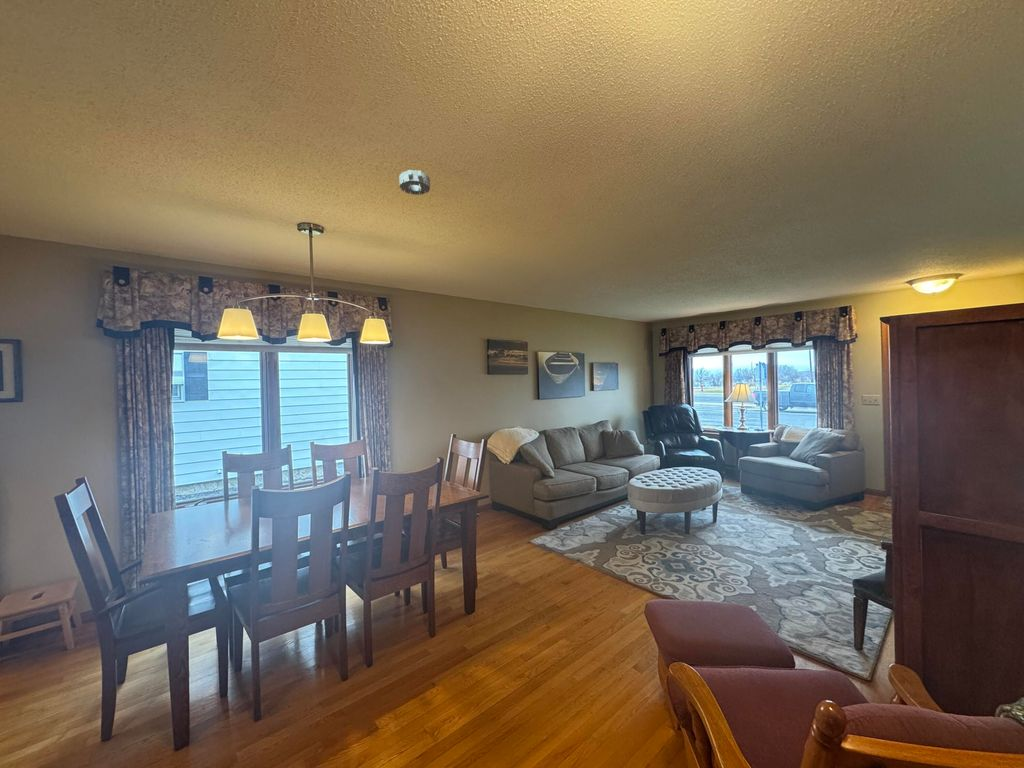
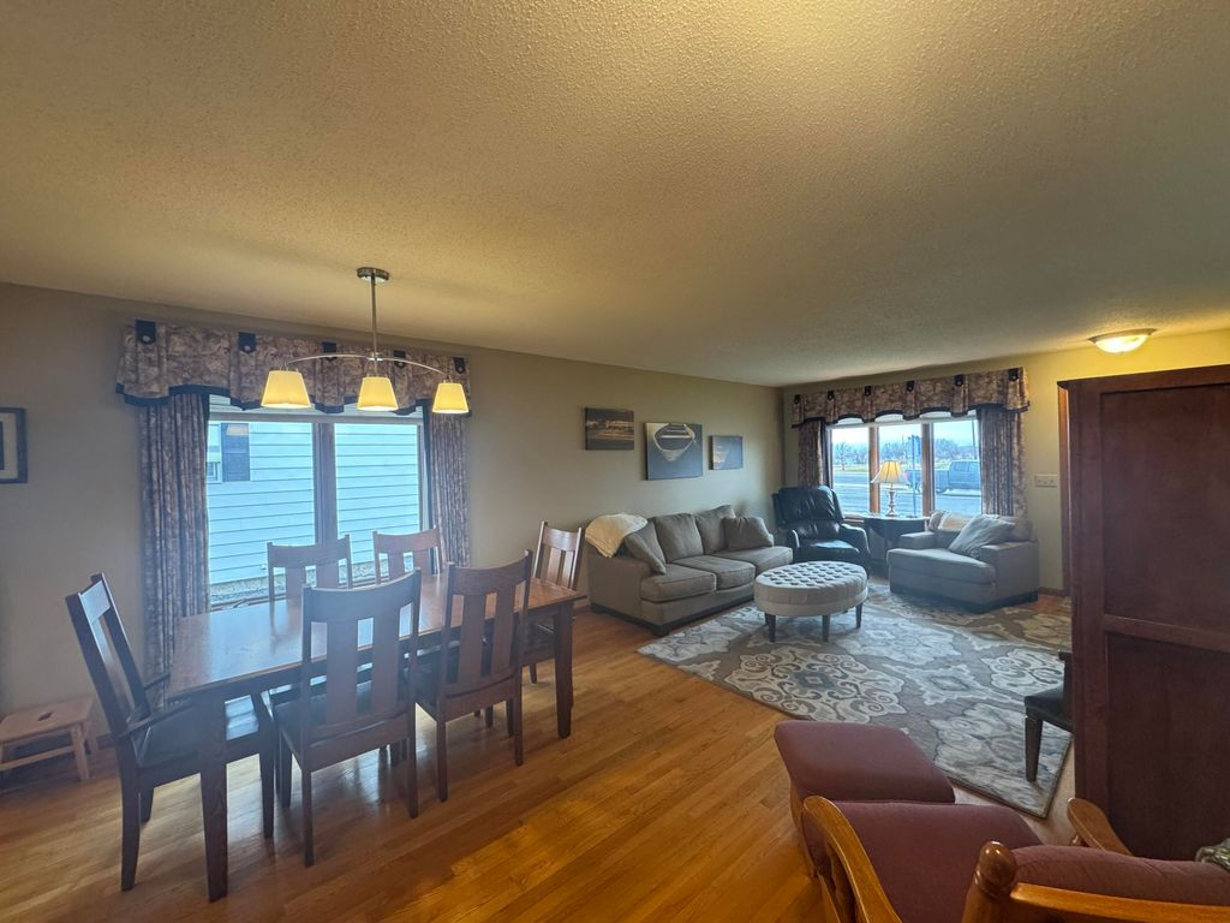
- smoke detector (414, 182)
